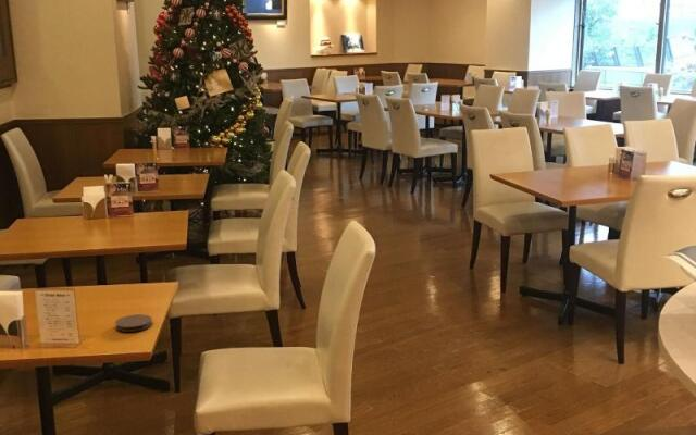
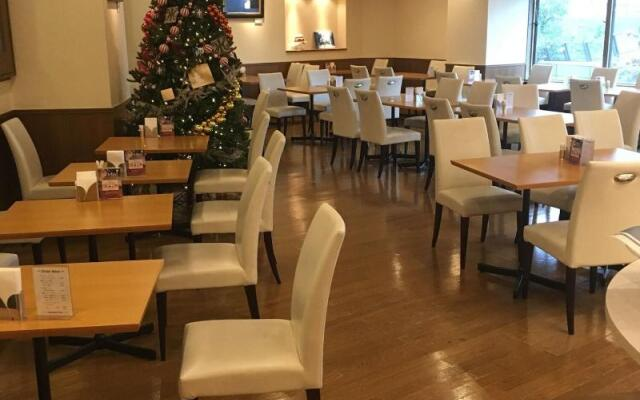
- coaster (134, 322)
